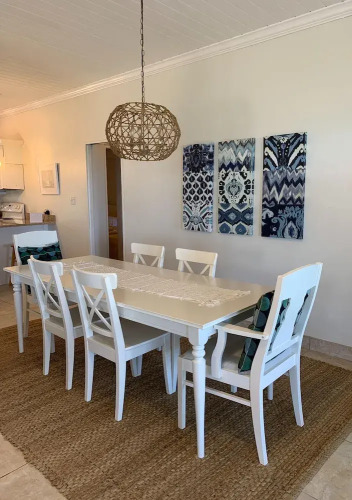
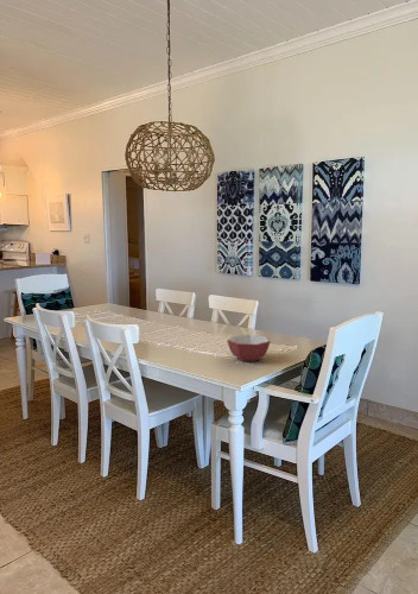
+ bowl (247, 348)
